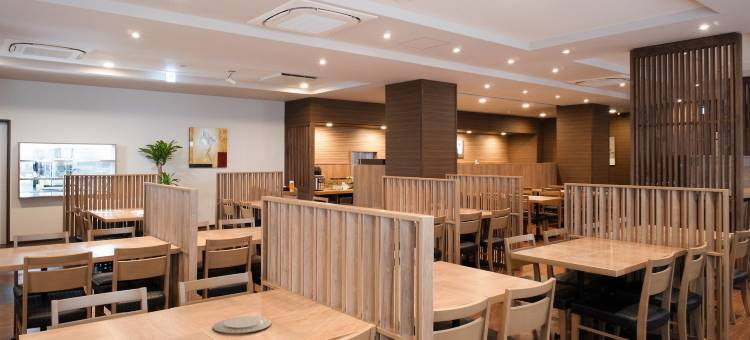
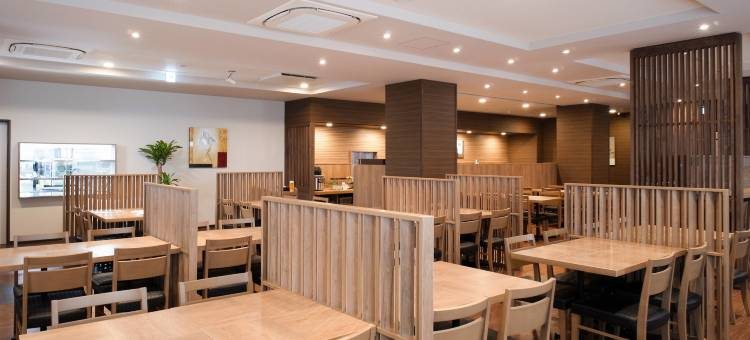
- chinaware (242, 323)
